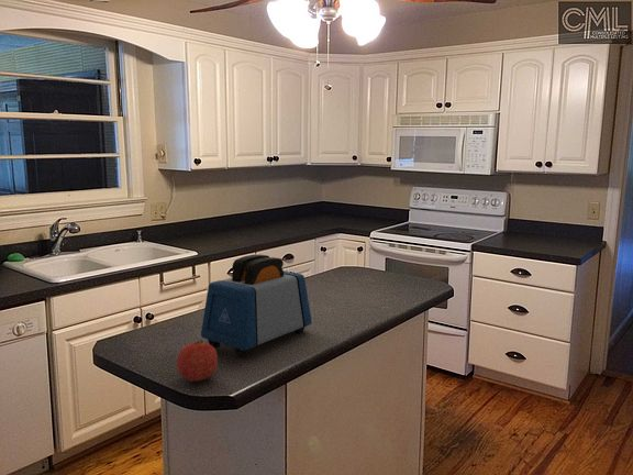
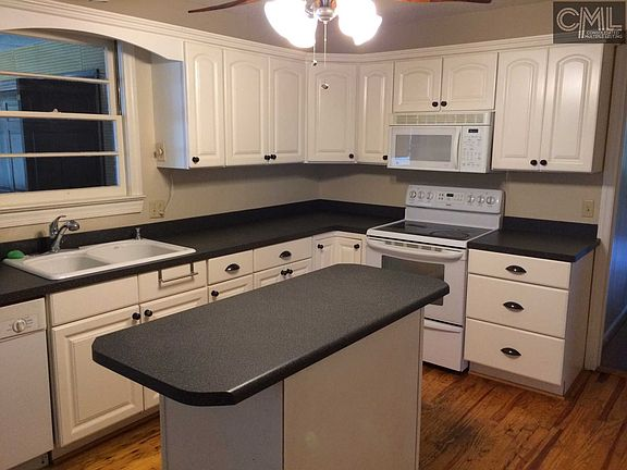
- toaster (258, 298)
- fruit (198, 360)
